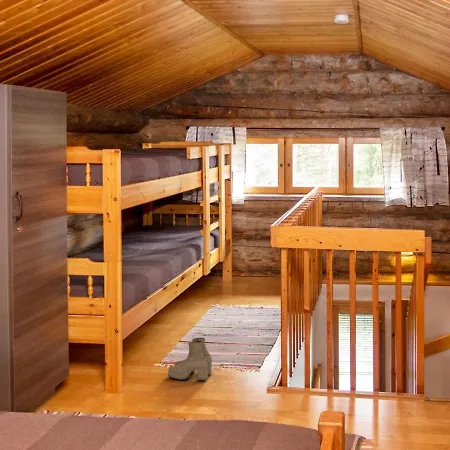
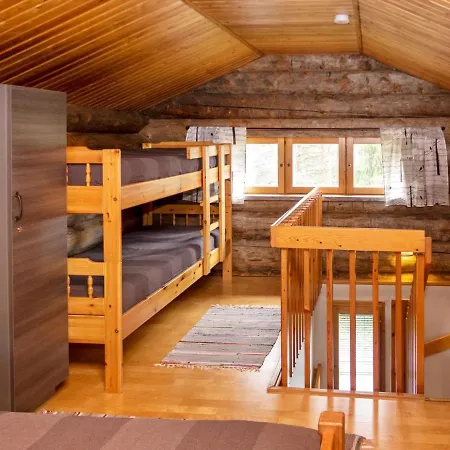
- boots (190, 357)
